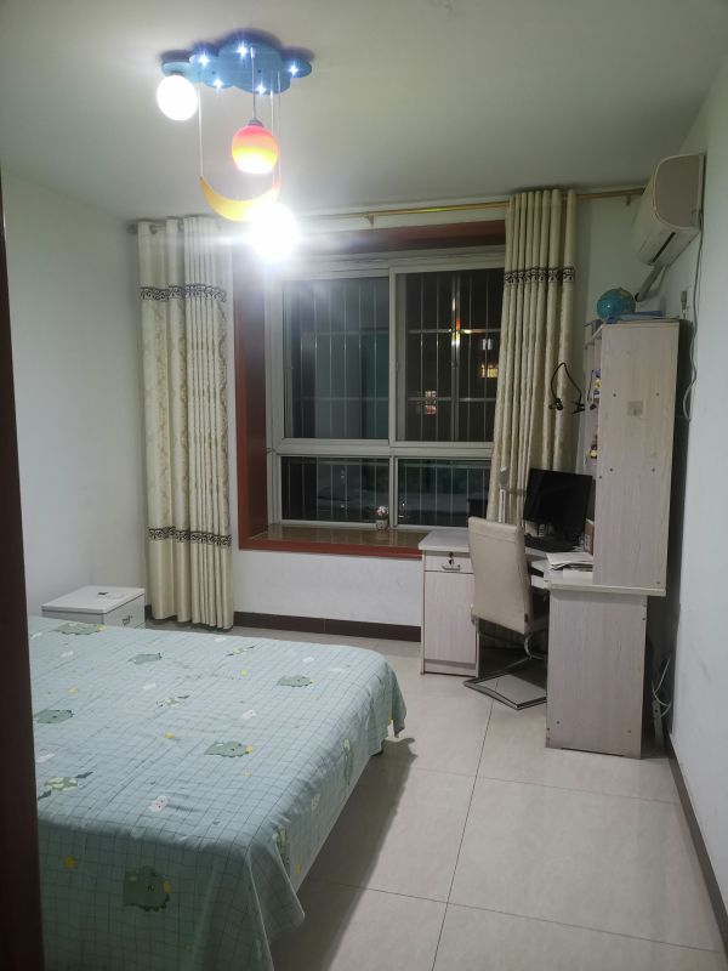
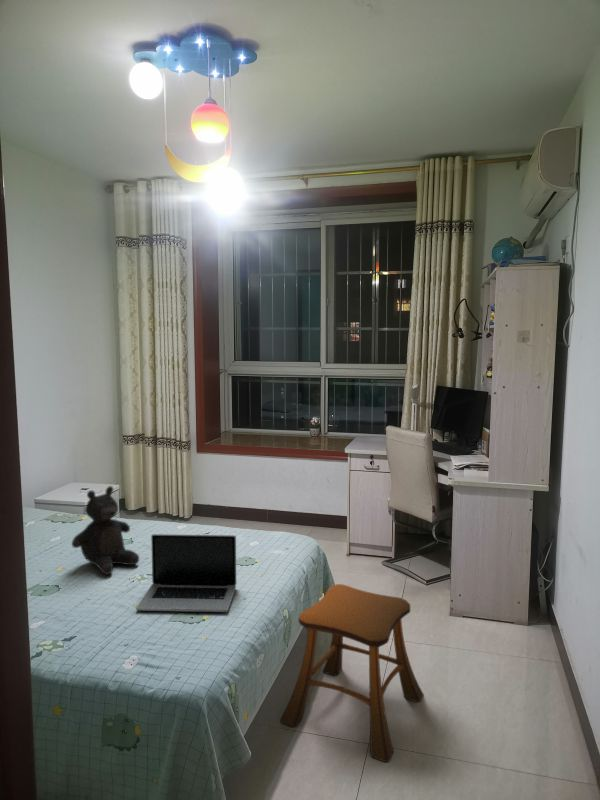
+ stool (355, 651)
+ laptop (188, 571)
+ teddy bear (108, 528)
